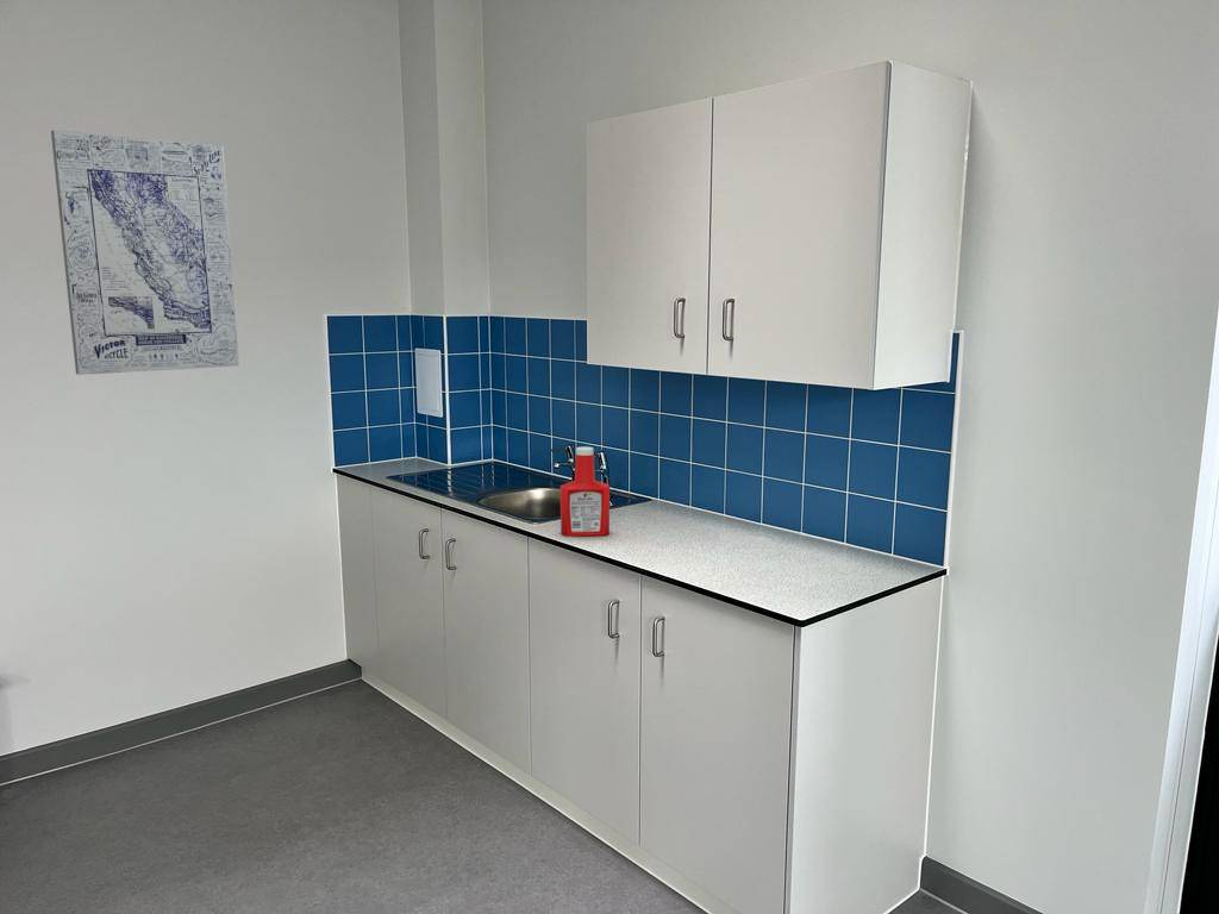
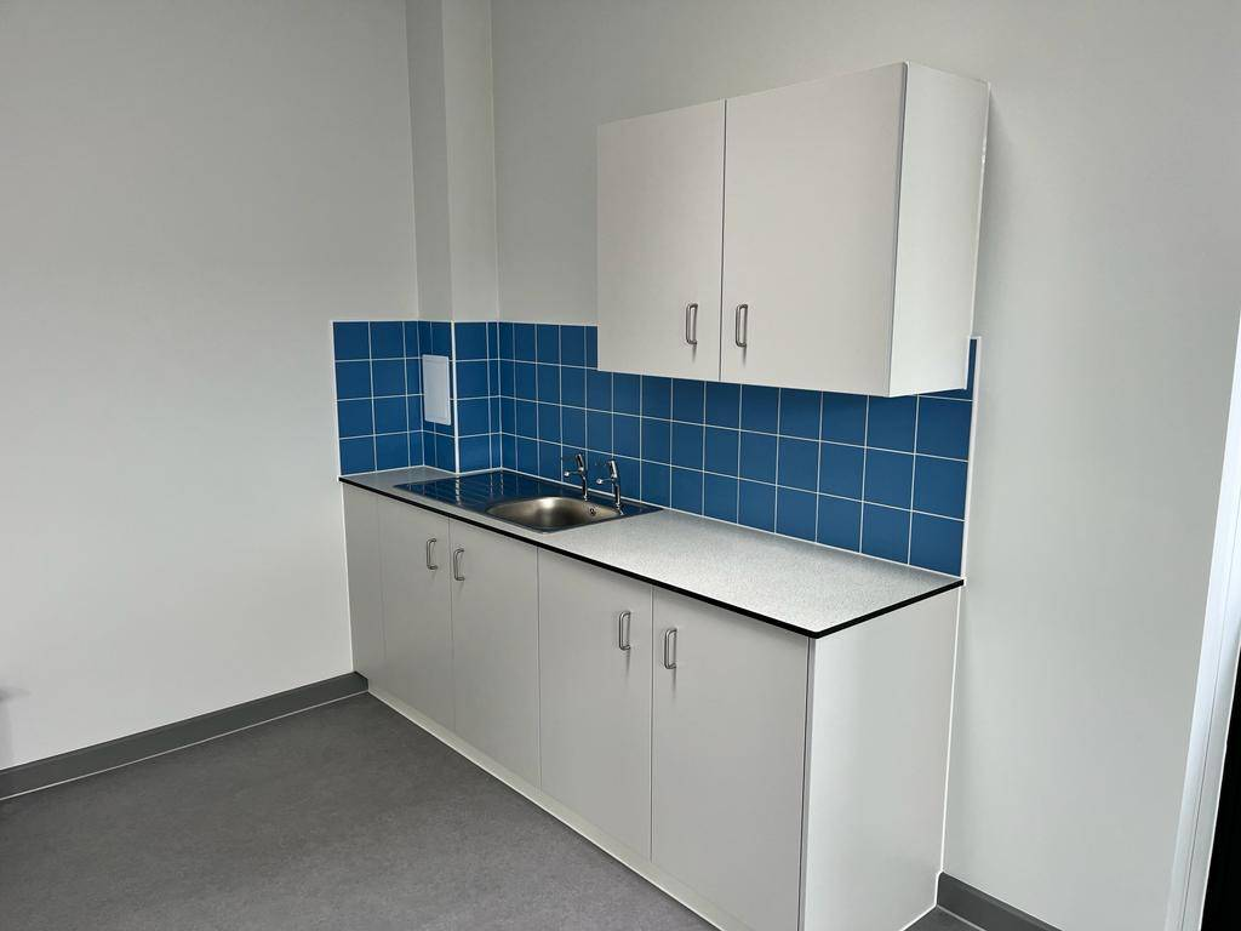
- soap bottle (585, 490)
- wall art (151, 256)
